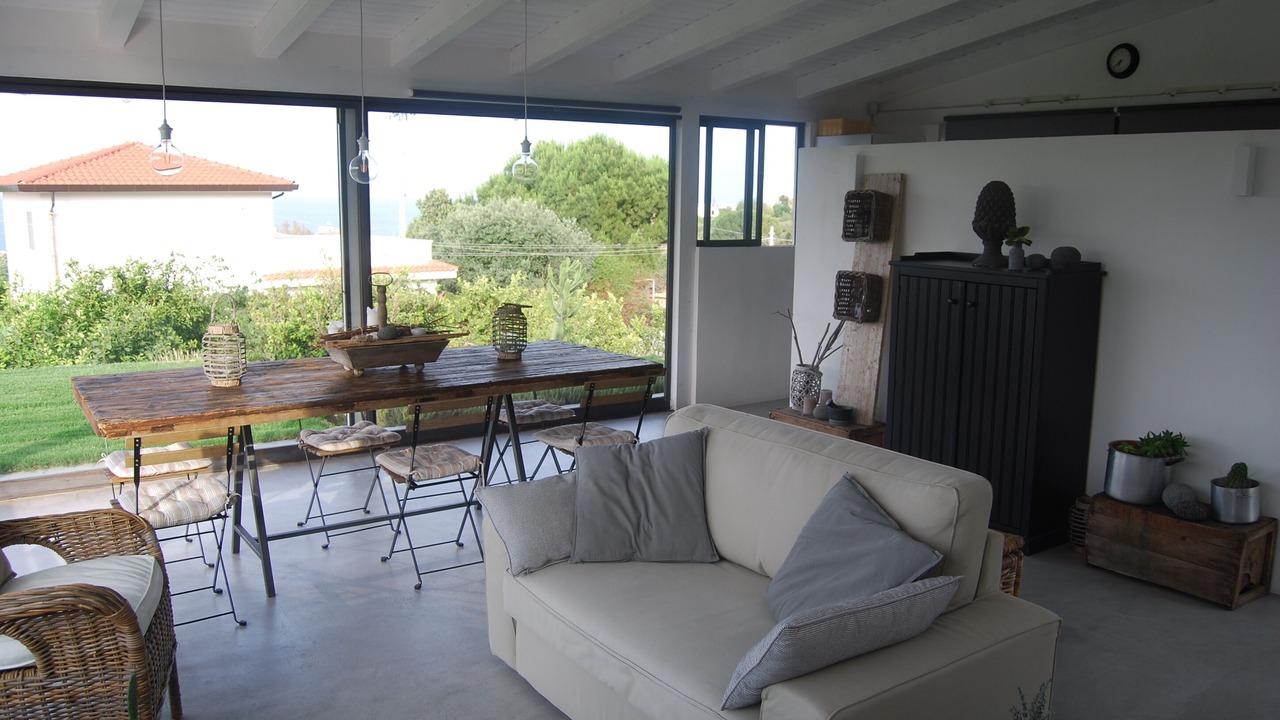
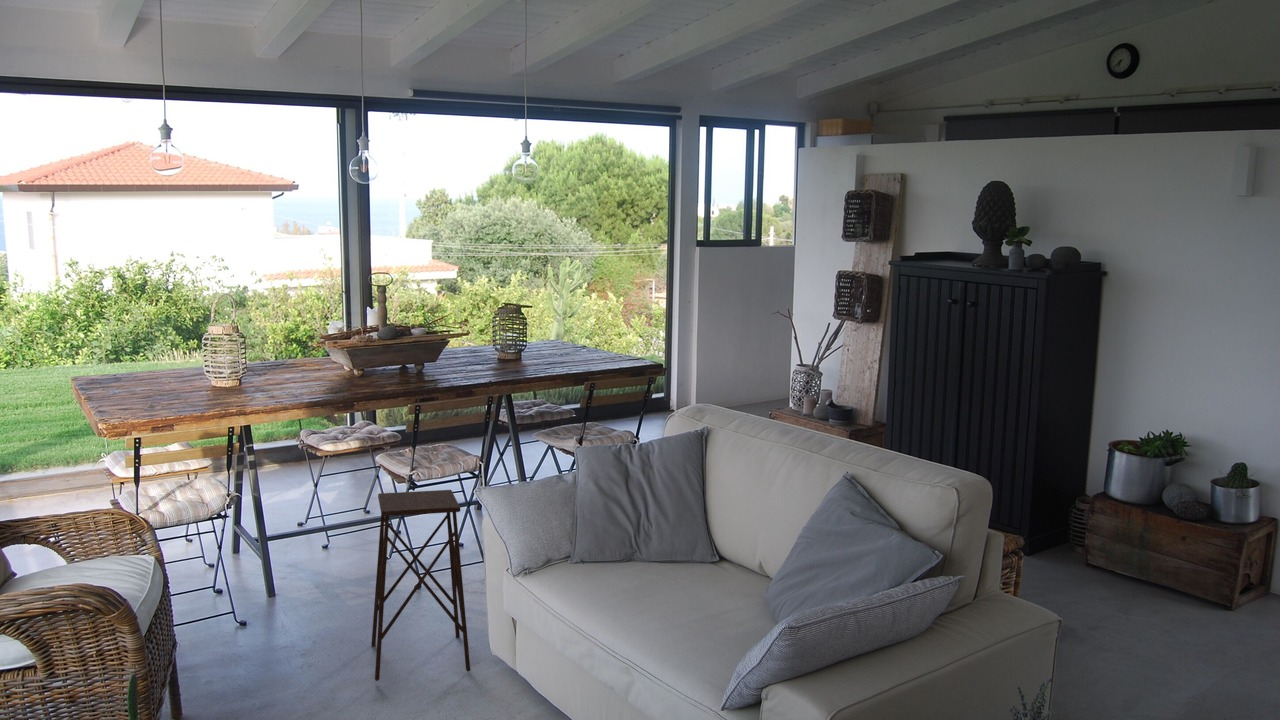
+ side table (419, 579)
